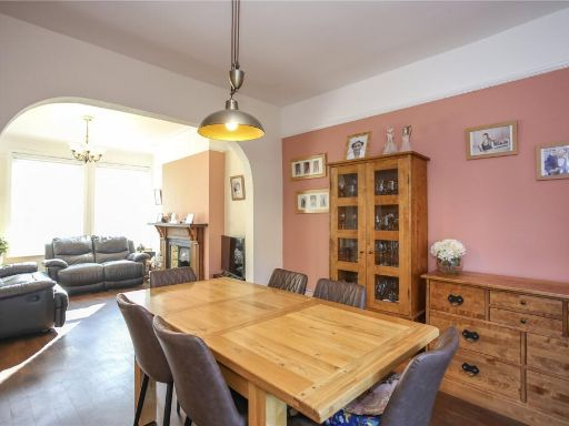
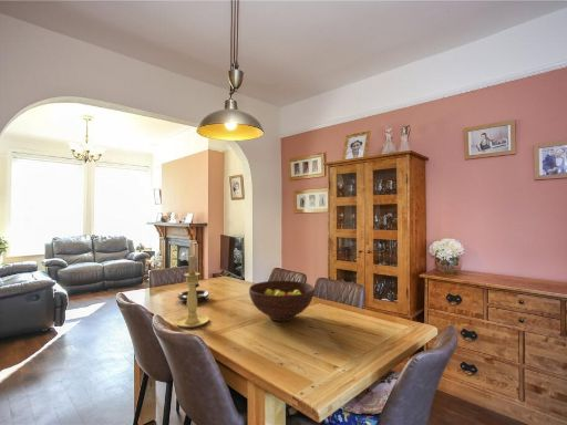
+ candle holder (195, 271)
+ fruit bowl (281, 302)
+ candle holder (192, 288)
